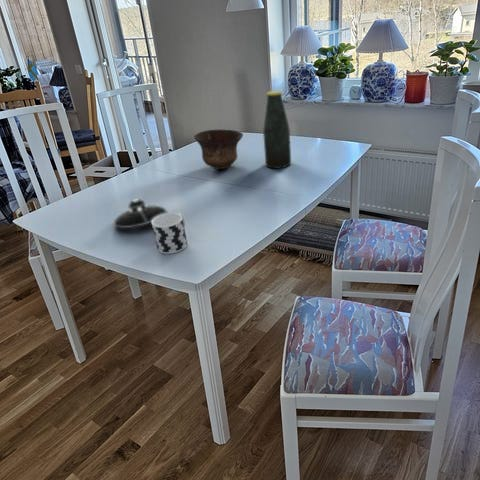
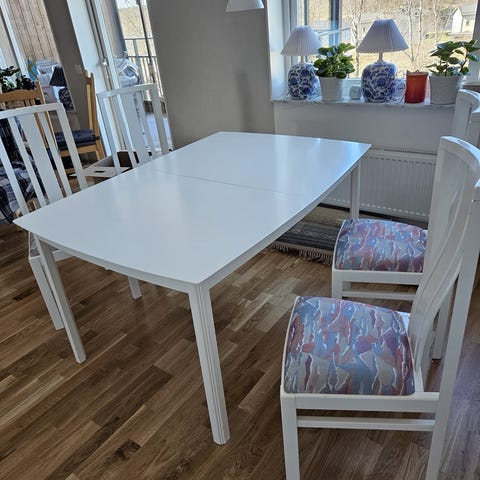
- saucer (138, 210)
- bowl (220, 150)
- cup (172, 230)
- bottle (276, 129)
